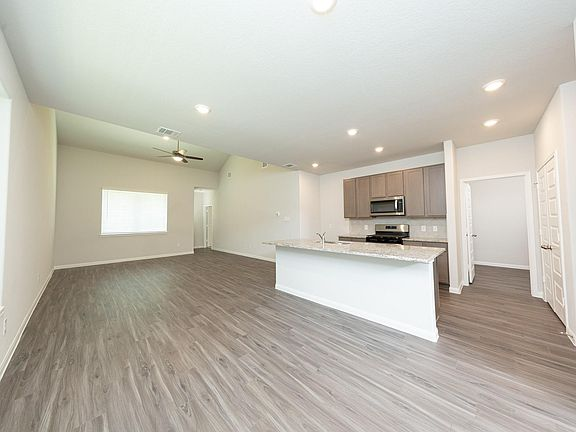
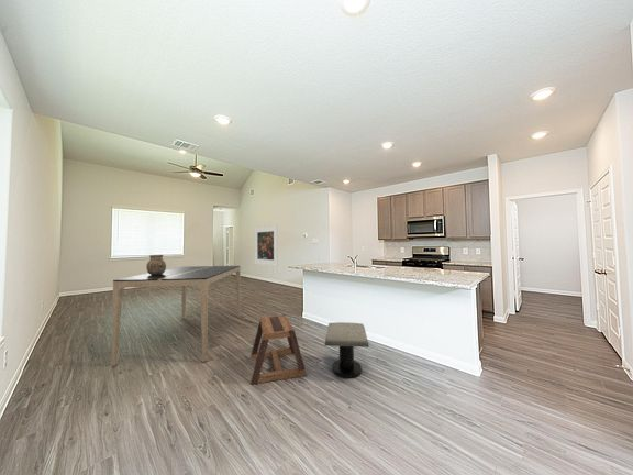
+ ceramic pot (156, 264)
+ stool (346, 347)
+ stool (278, 349)
+ dining table (185, 302)
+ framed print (265, 245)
